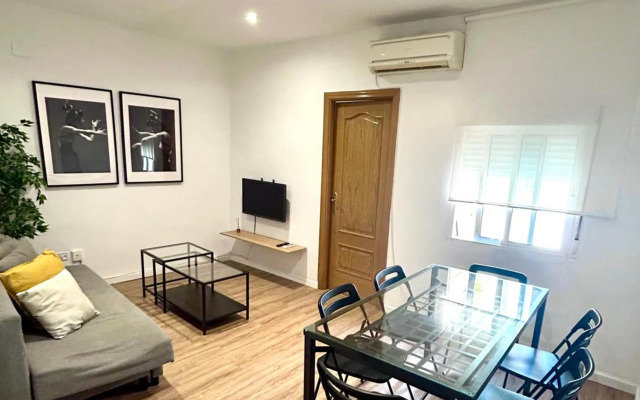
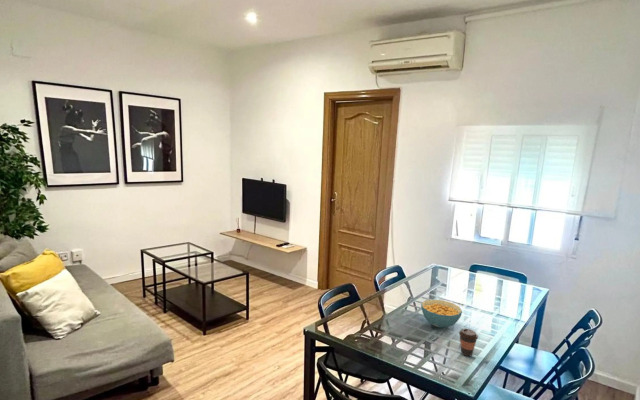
+ coffee cup (467, 342)
+ cereal bowl (440, 316)
